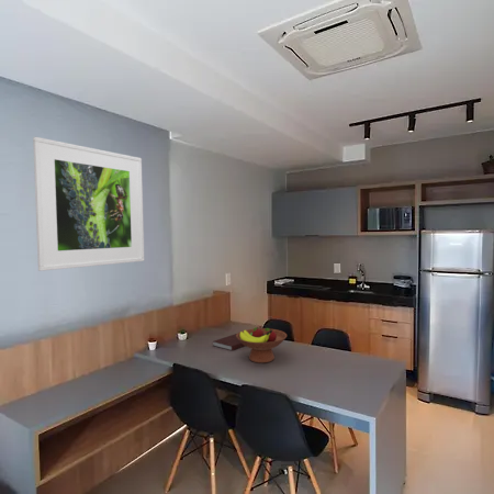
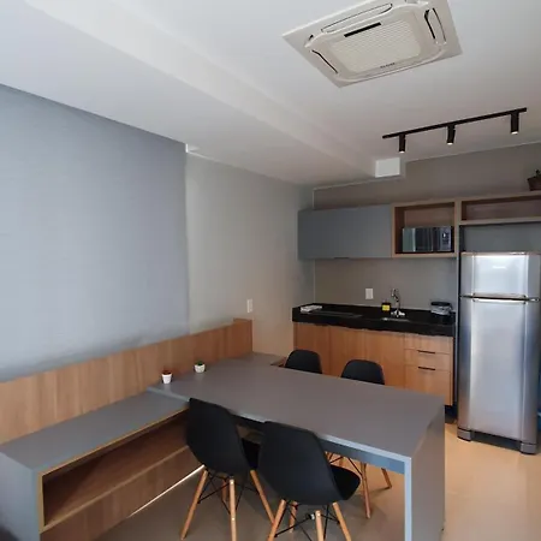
- notebook (234, 341)
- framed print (96, 207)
- fruit bowl (261, 341)
